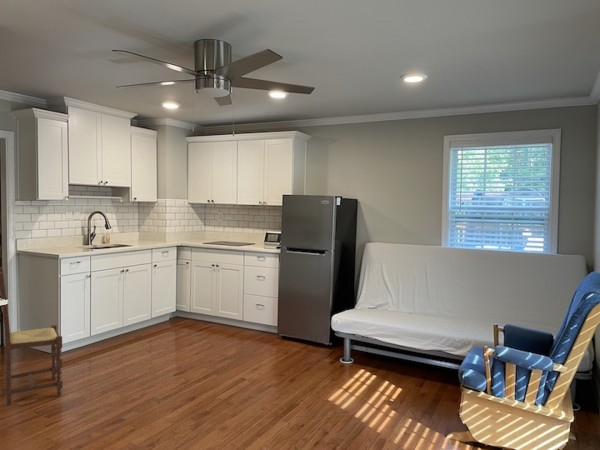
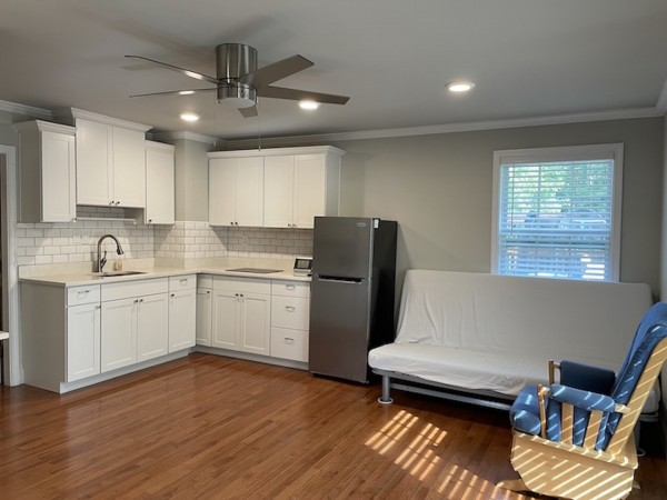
- dining chair (31, 330)
